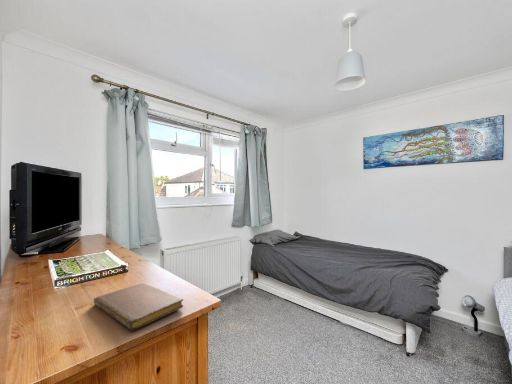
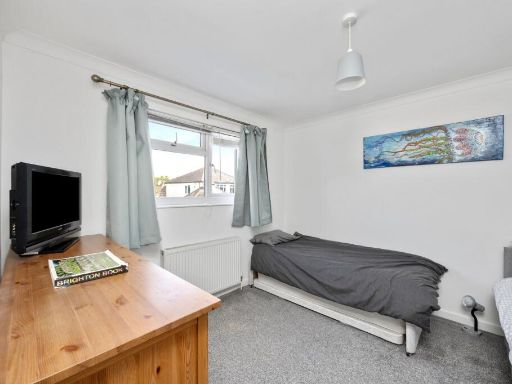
- notebook (138, 302)
